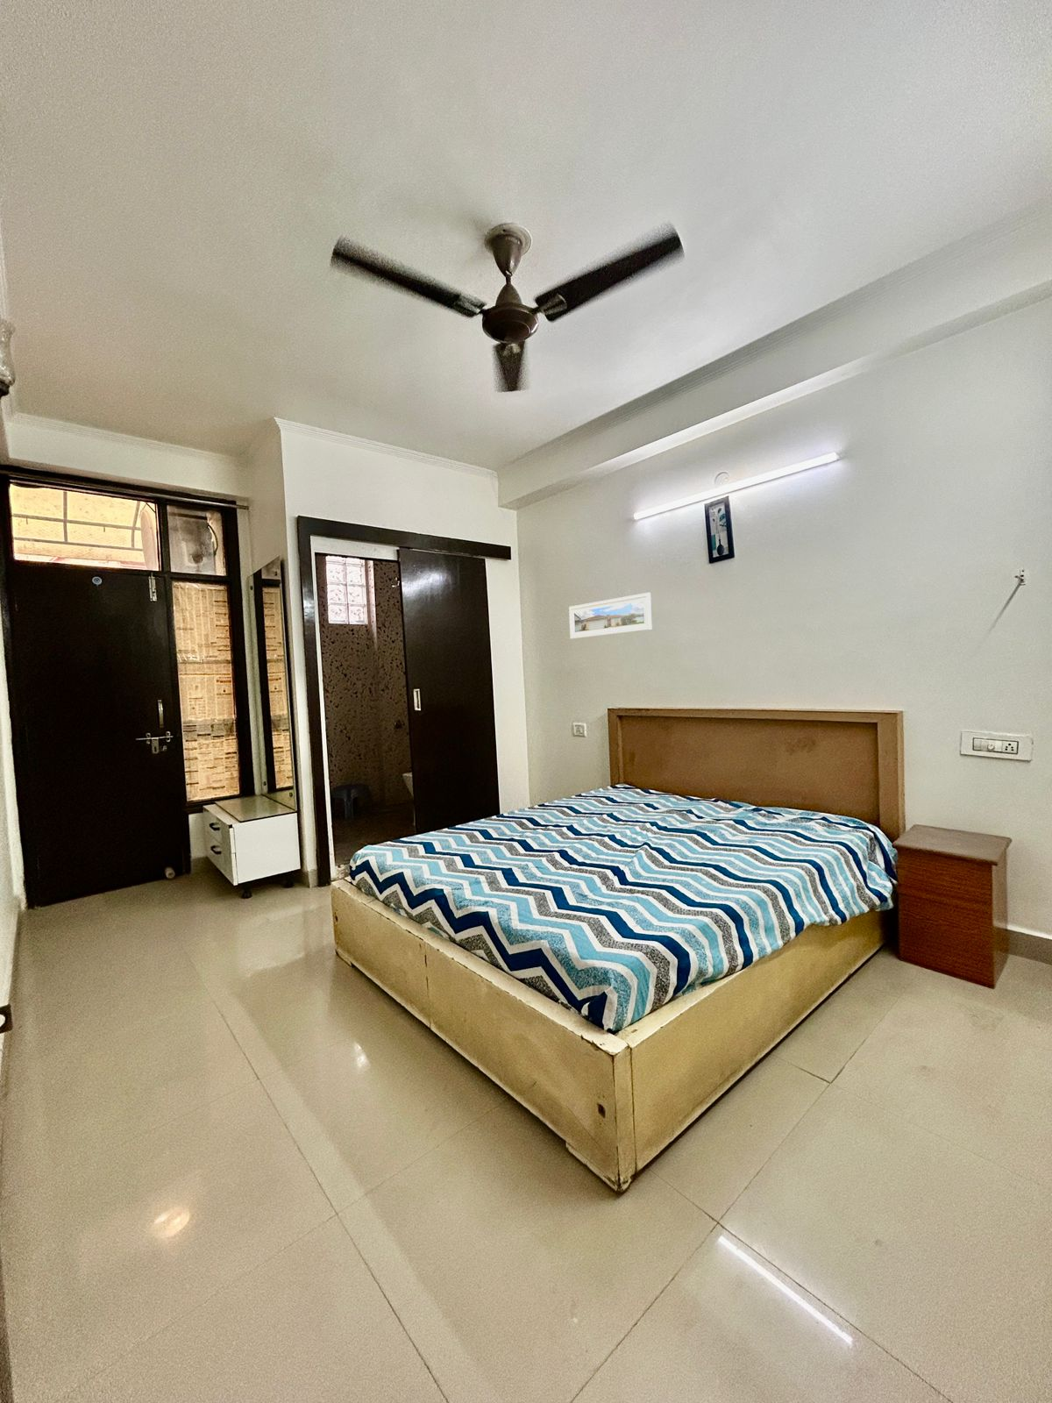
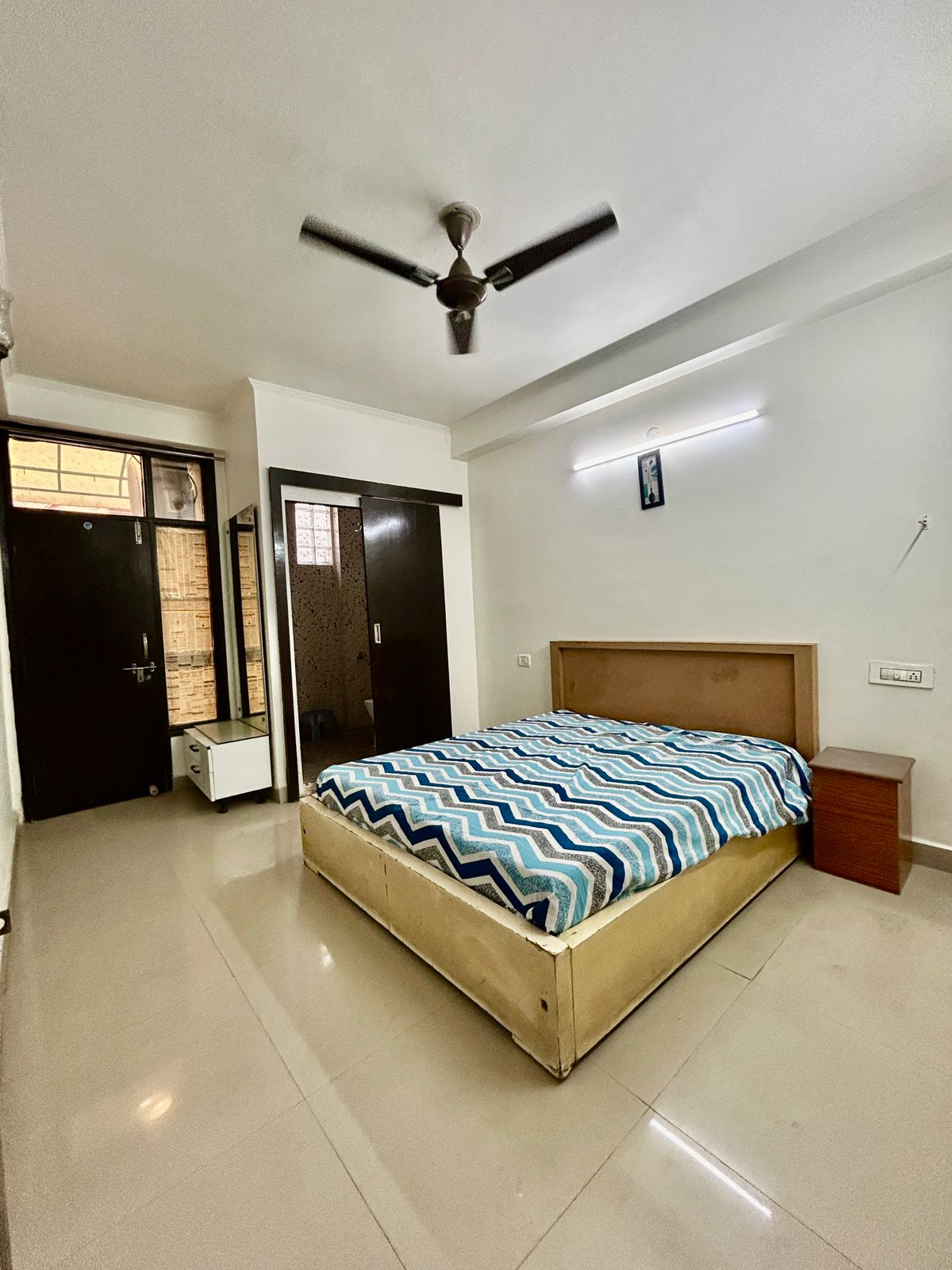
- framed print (608, 618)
